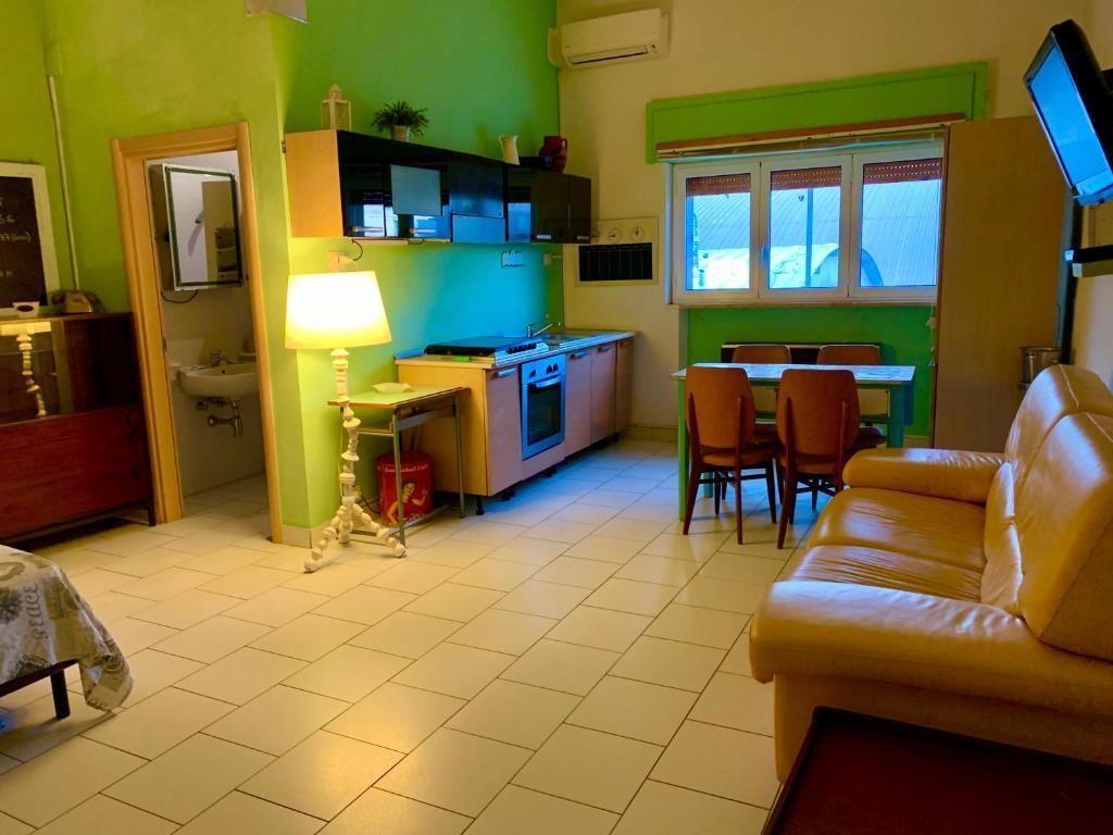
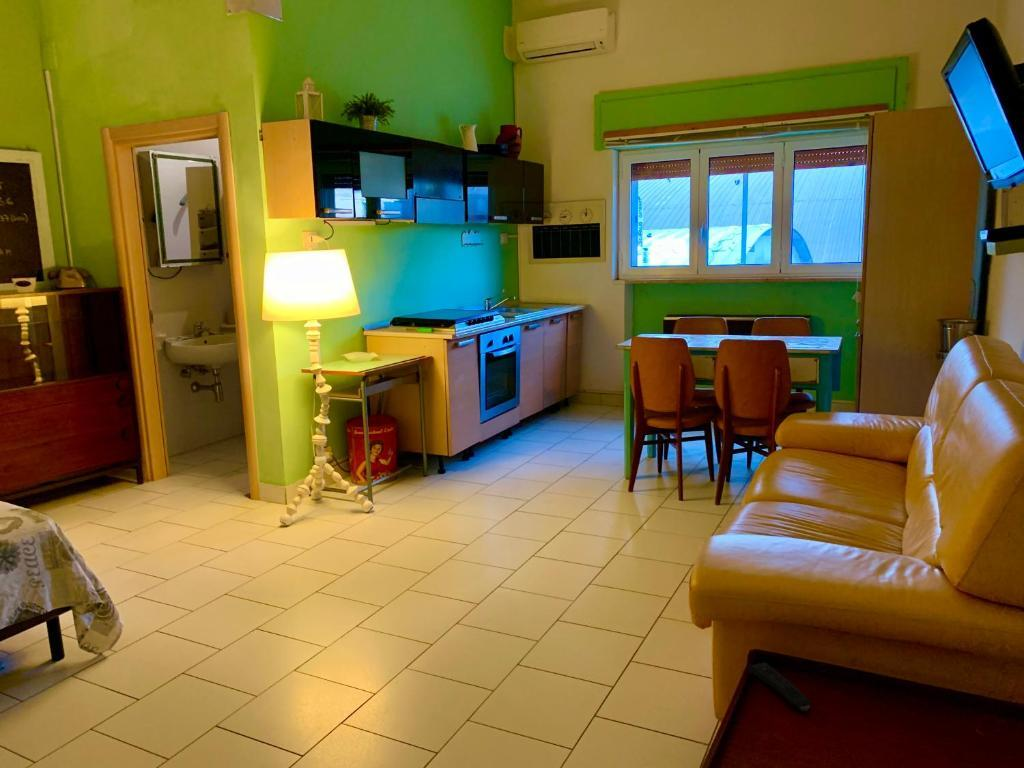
+ remote control (780, 685)
